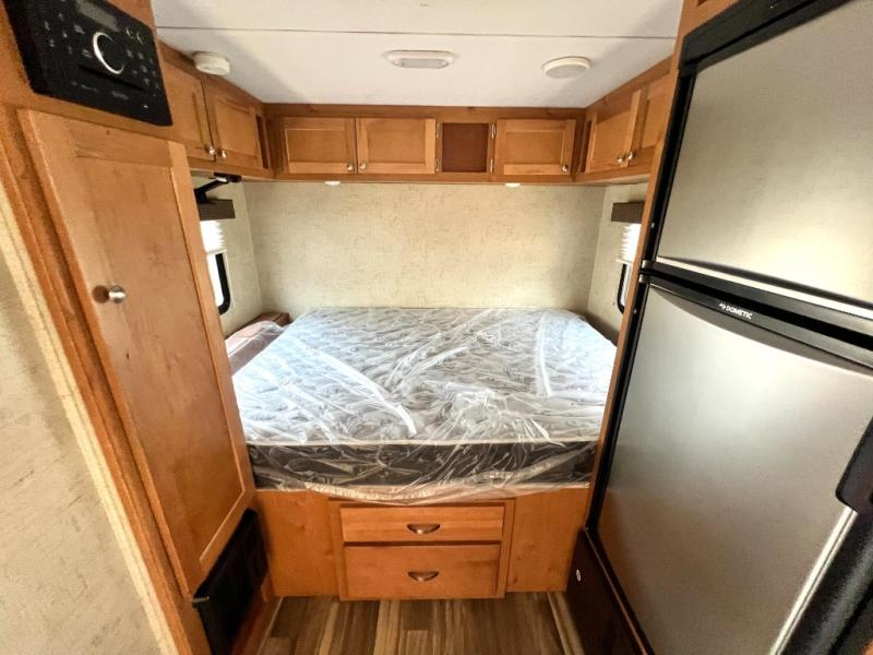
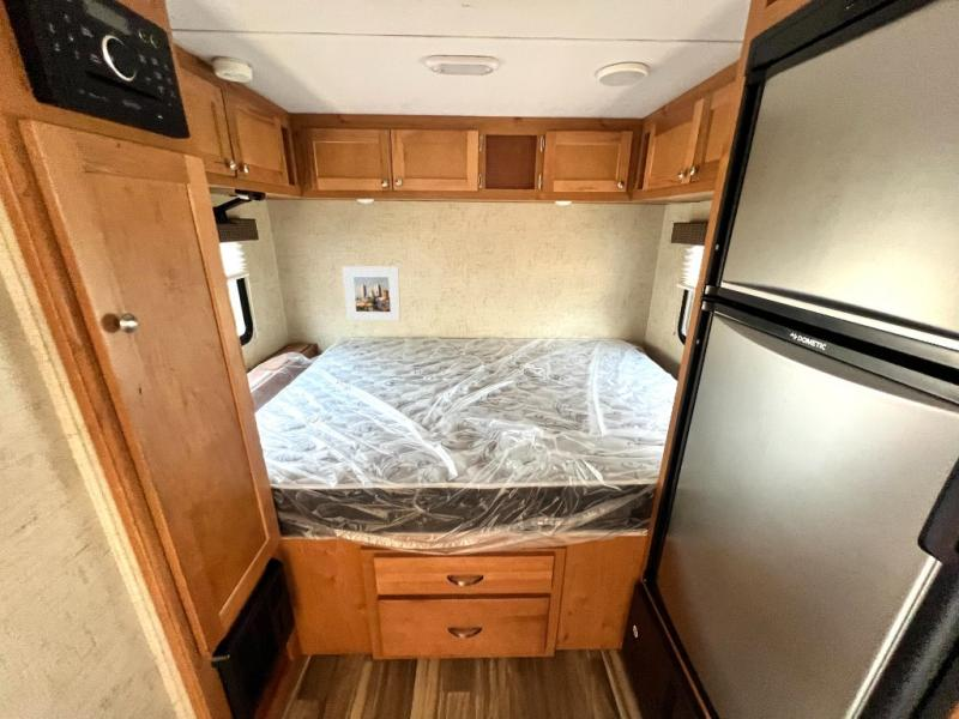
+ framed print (372, 294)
